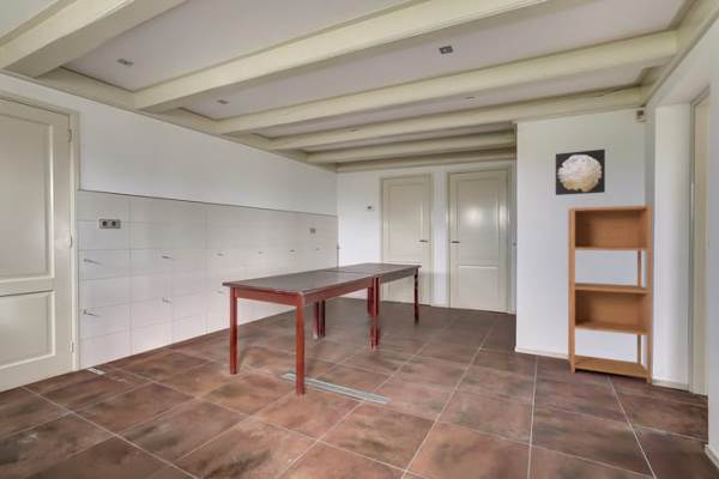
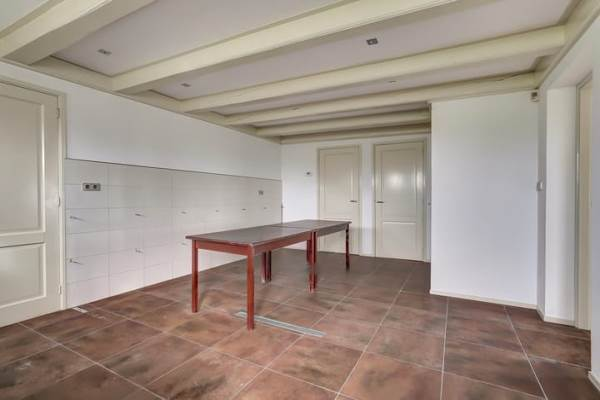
- wall art (579, 172)
- bookcase (605, 290)
